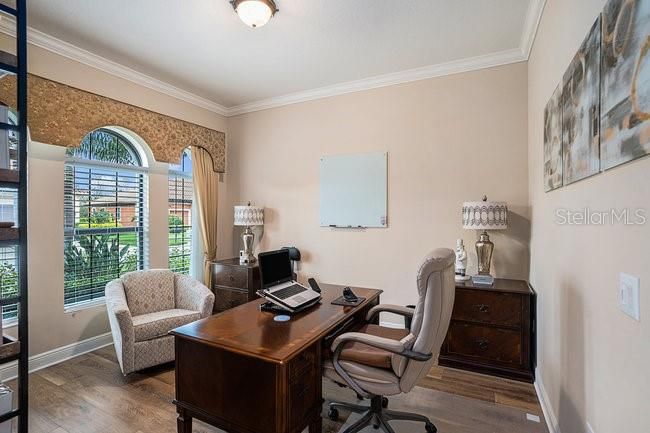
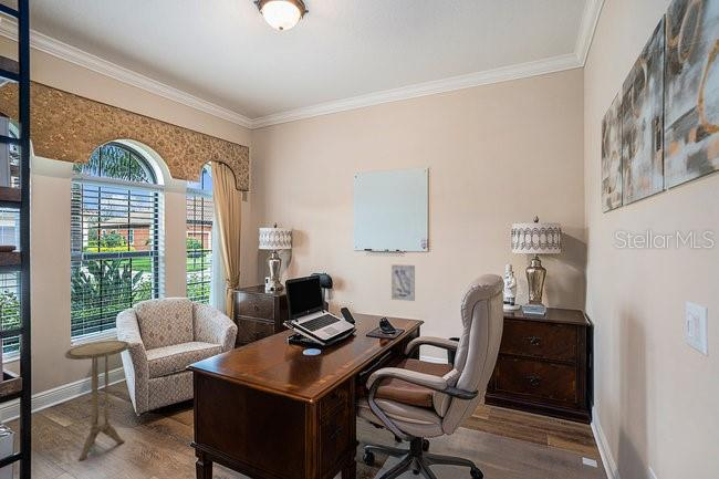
+ wall art (403, 282)
+ side table (96, 397)
